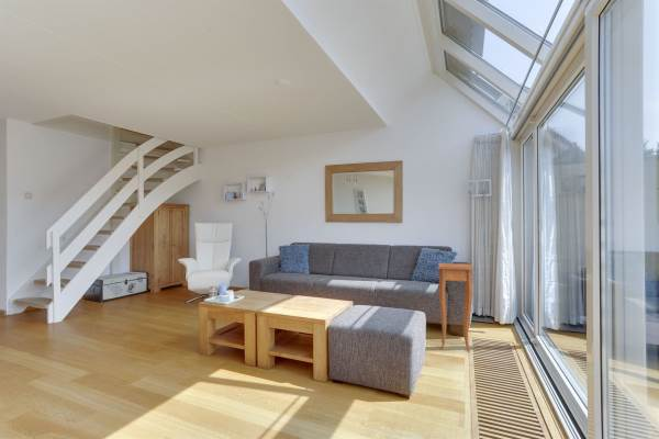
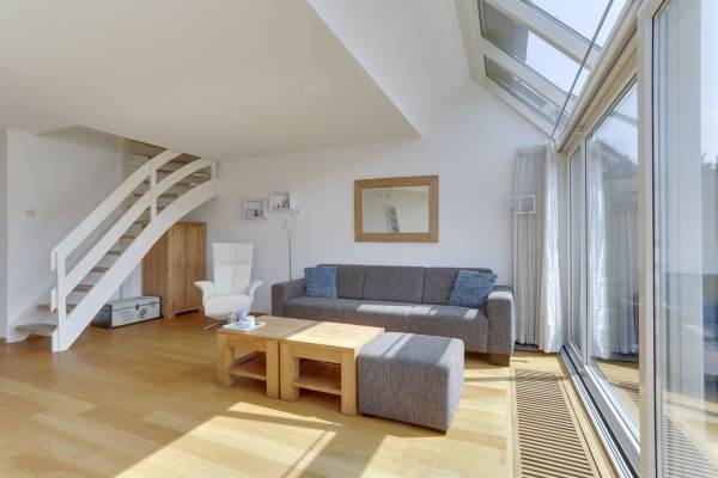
- side table (463, 305)
